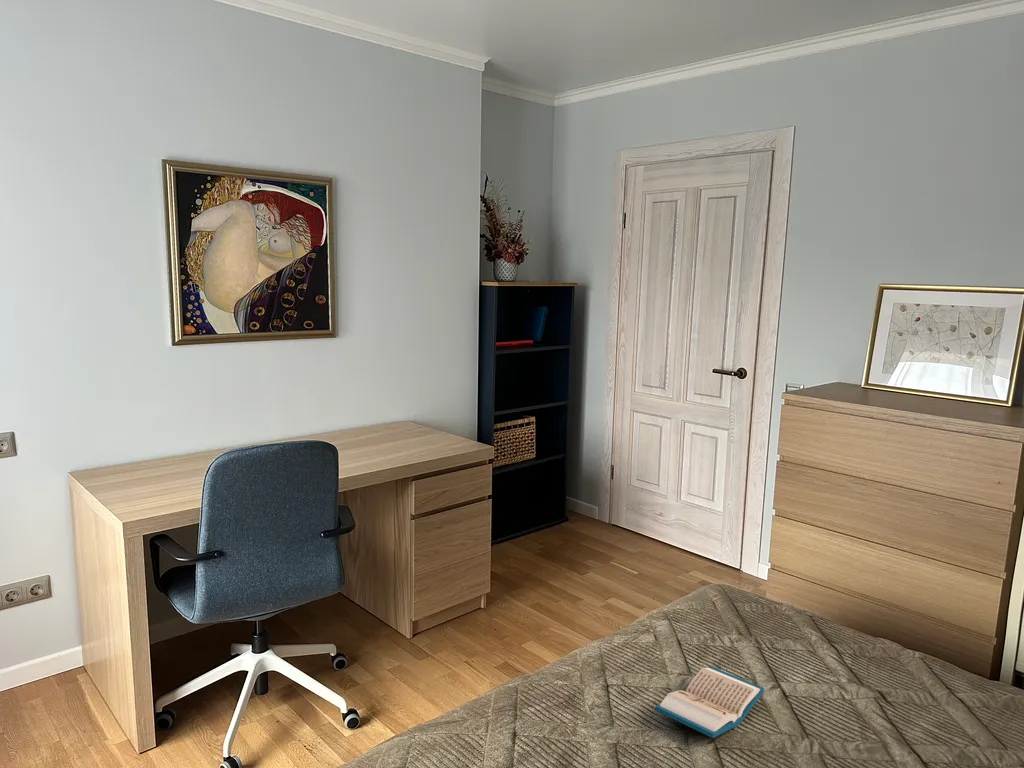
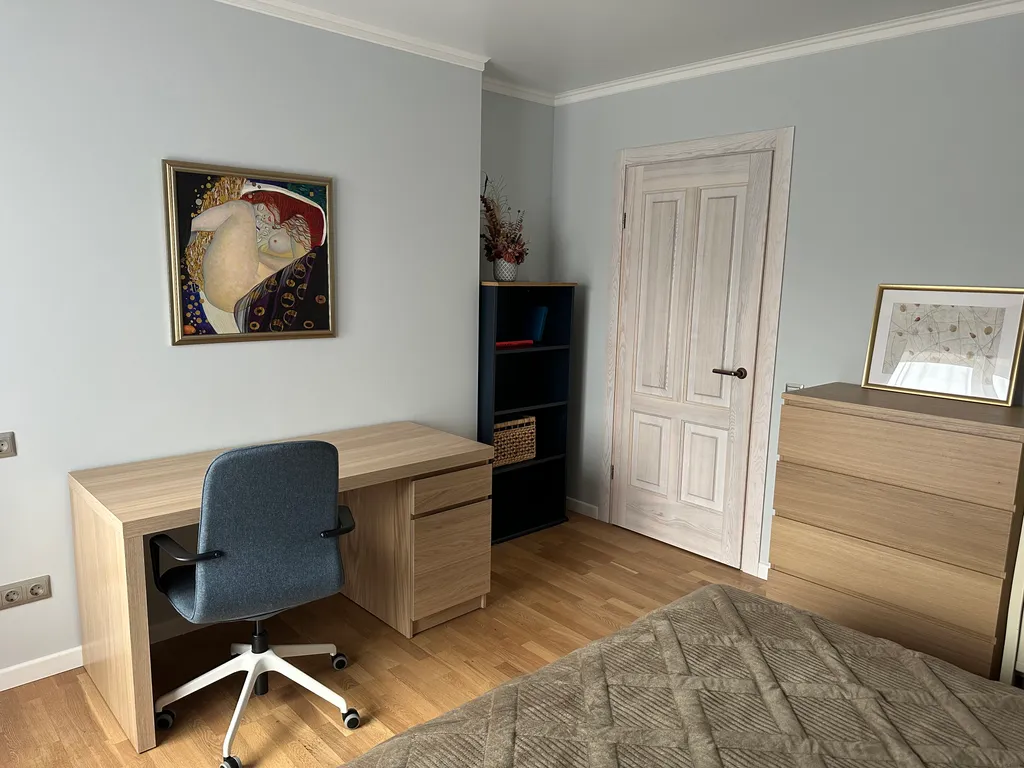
- hardback book (710, 700)
